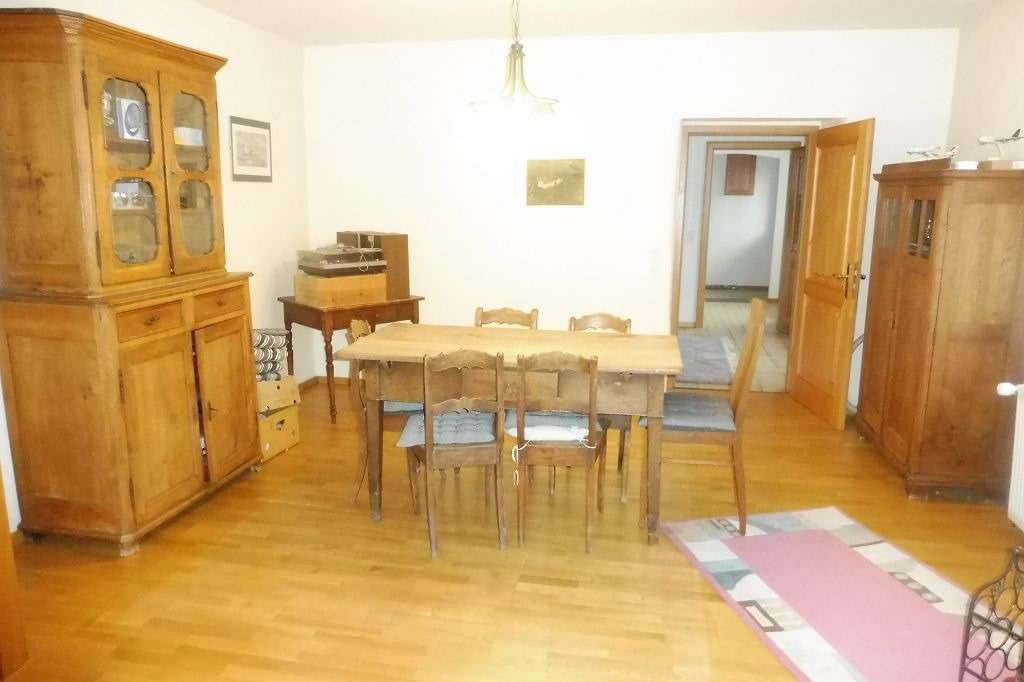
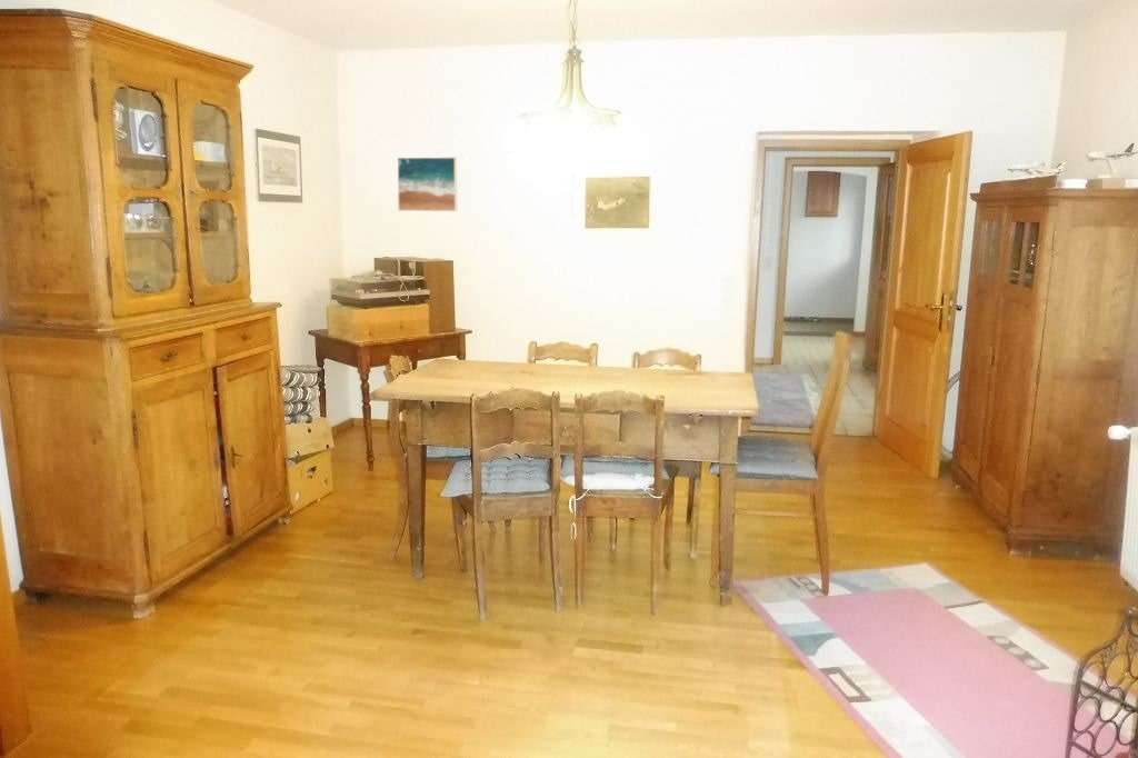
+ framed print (427, 183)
